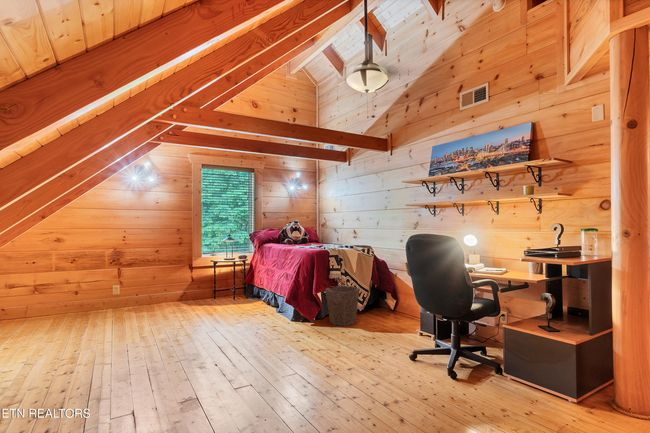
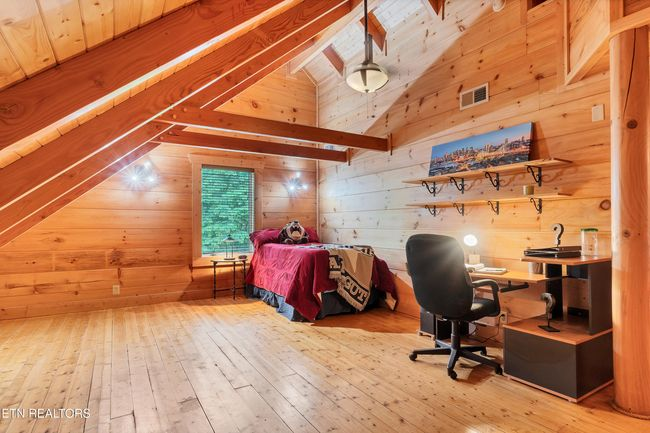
- waste bin (342, 305)
